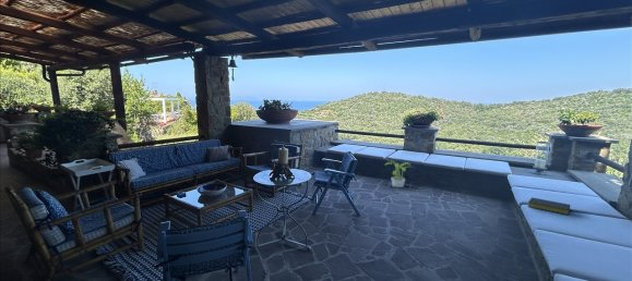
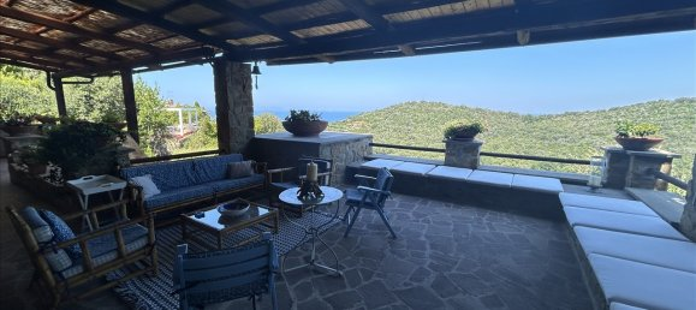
- potted plant (398, 173)
- hardback book (548, 205)
